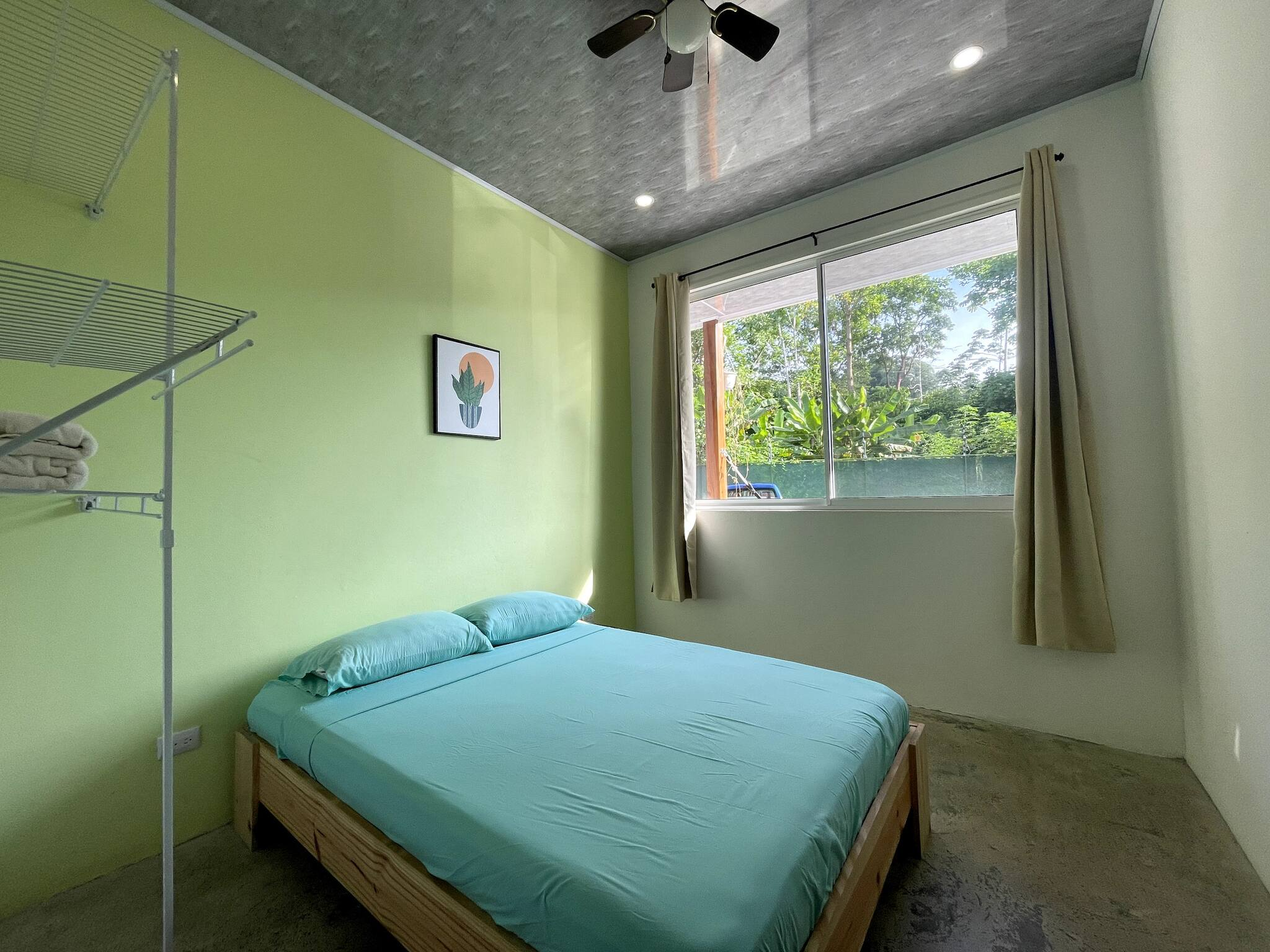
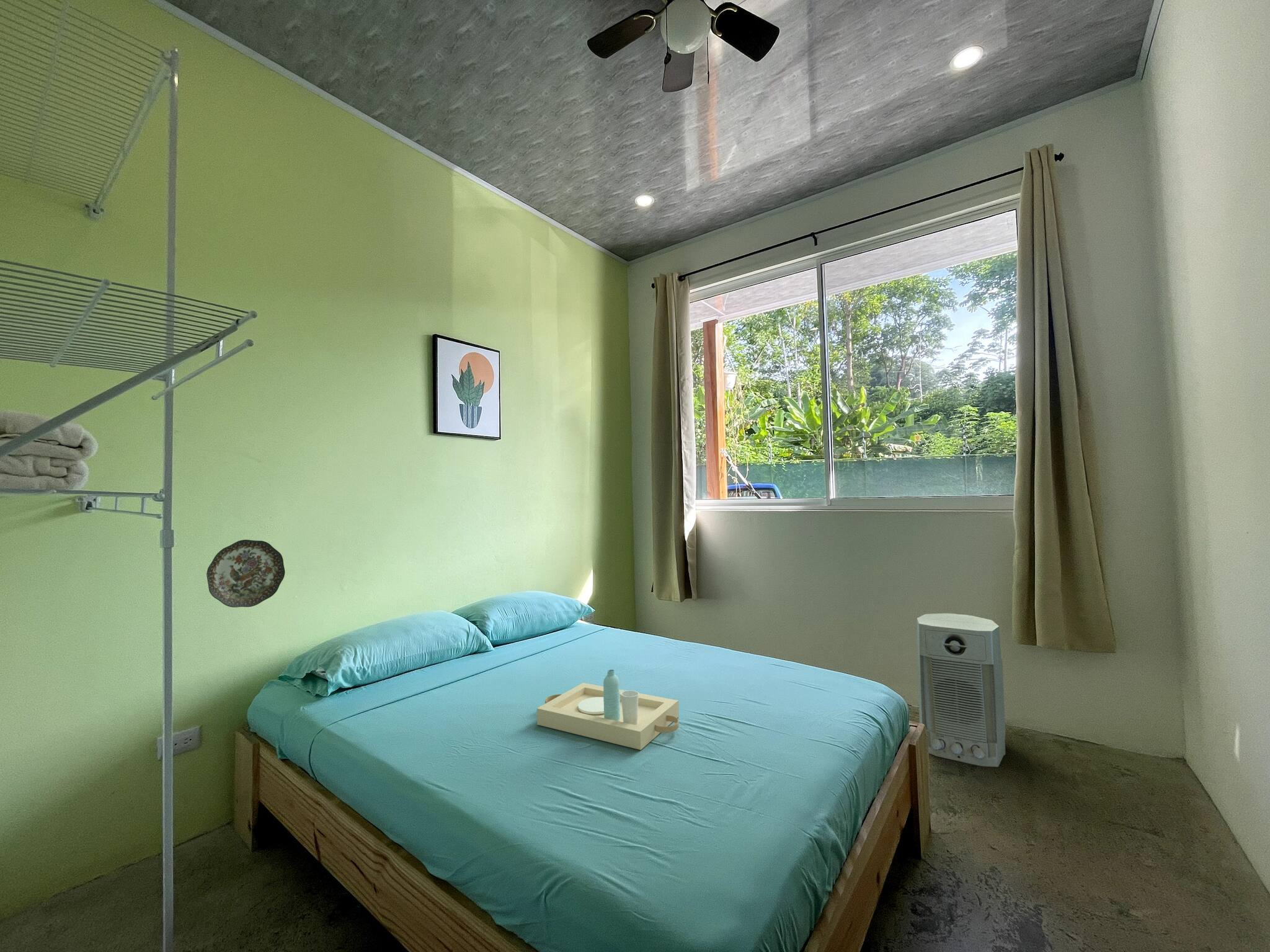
+ serving tray (608, 692)
+ decorative plate (246, 573)
+ air purifier (959, 682)
